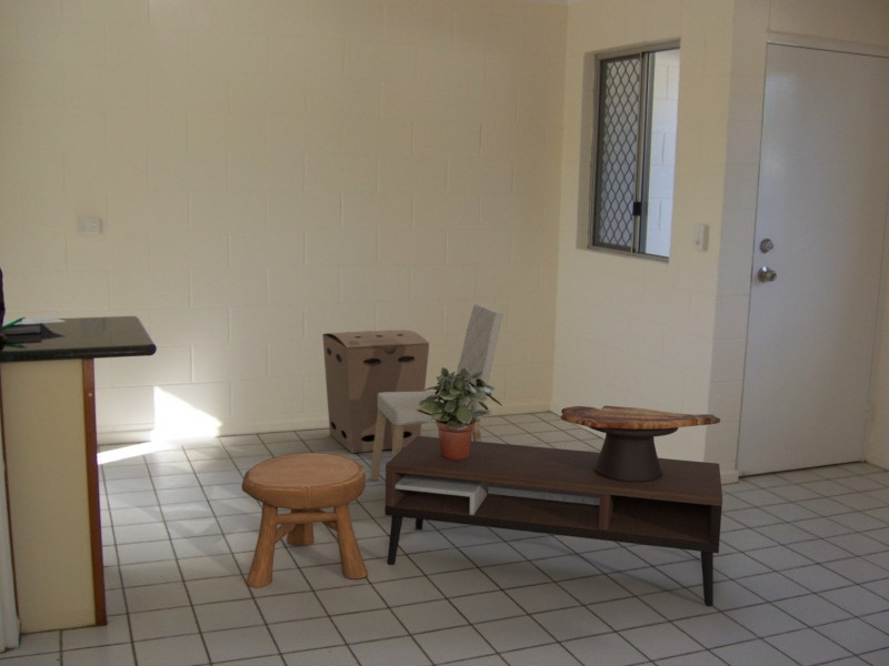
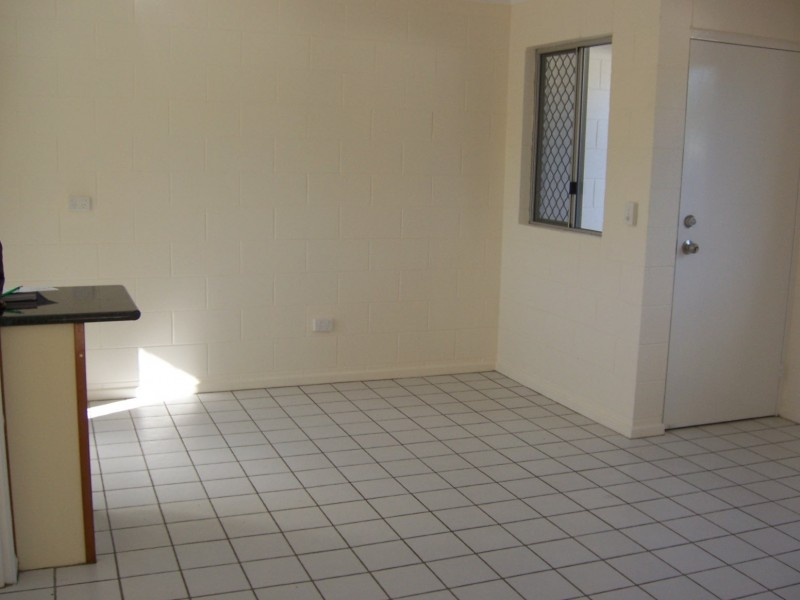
- coffee table (552, 514)
- stool (303, 513)
- dining chair (429, 395)
- cardboard box (374, 387)
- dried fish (637, 443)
- potted plant (457, 410)
